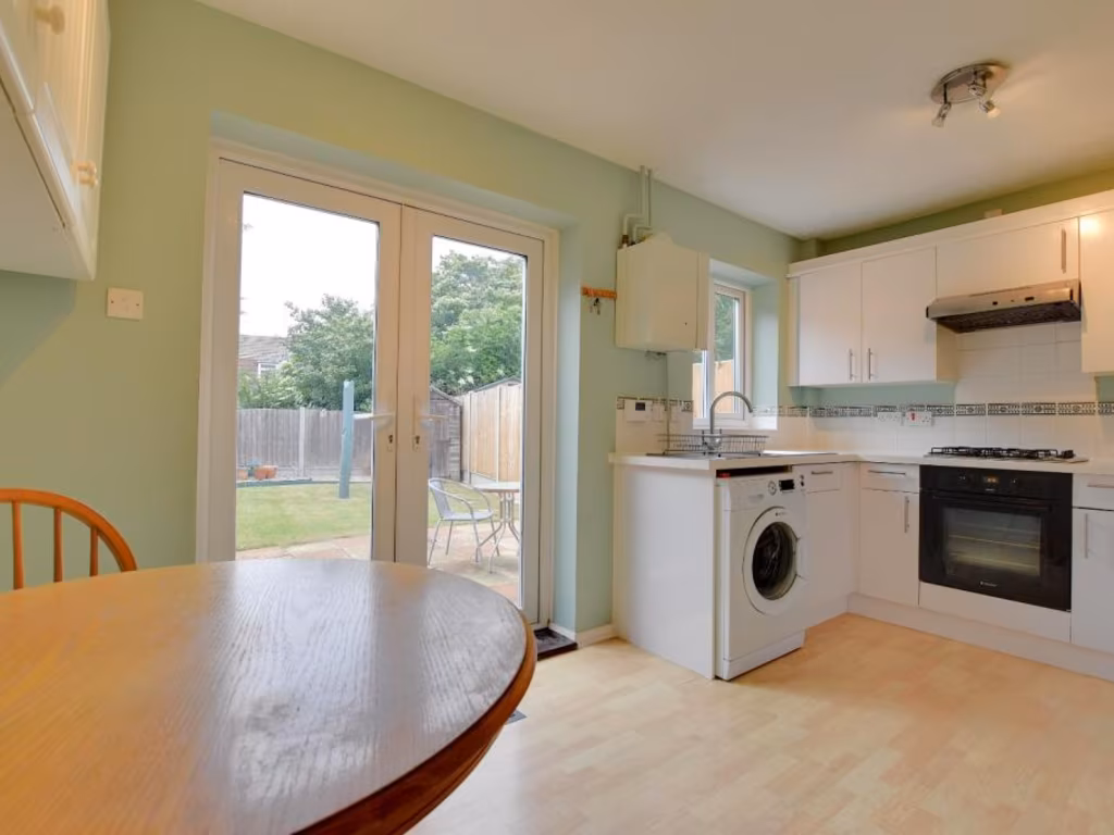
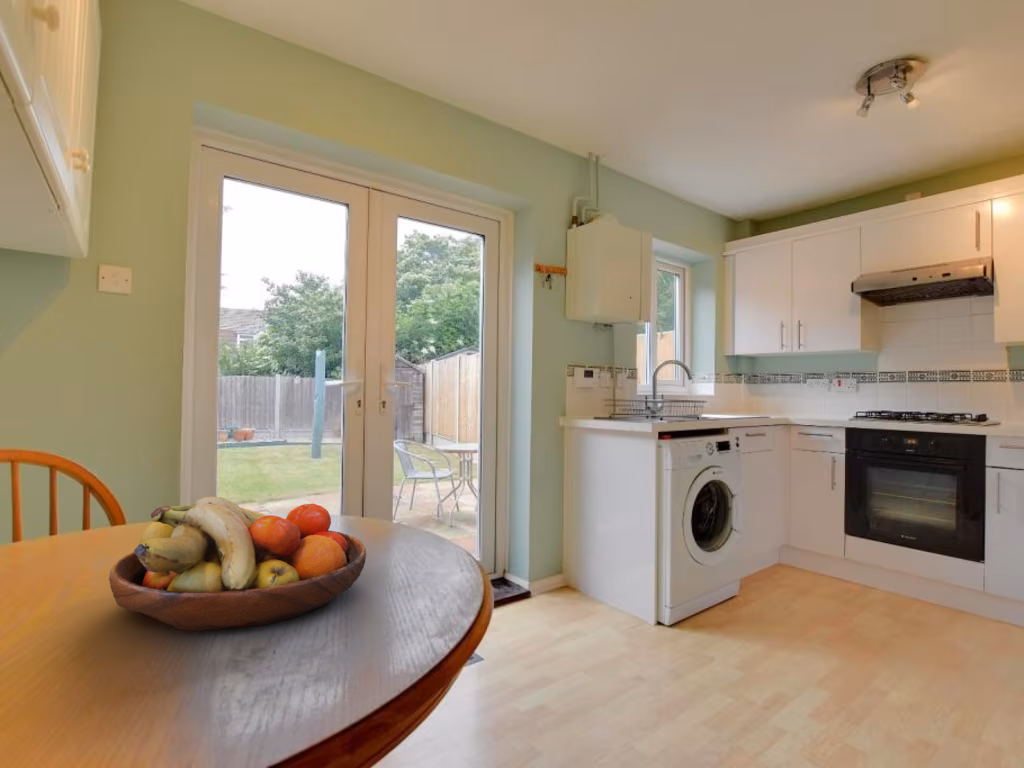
+ fruit bowl (249, 545)
